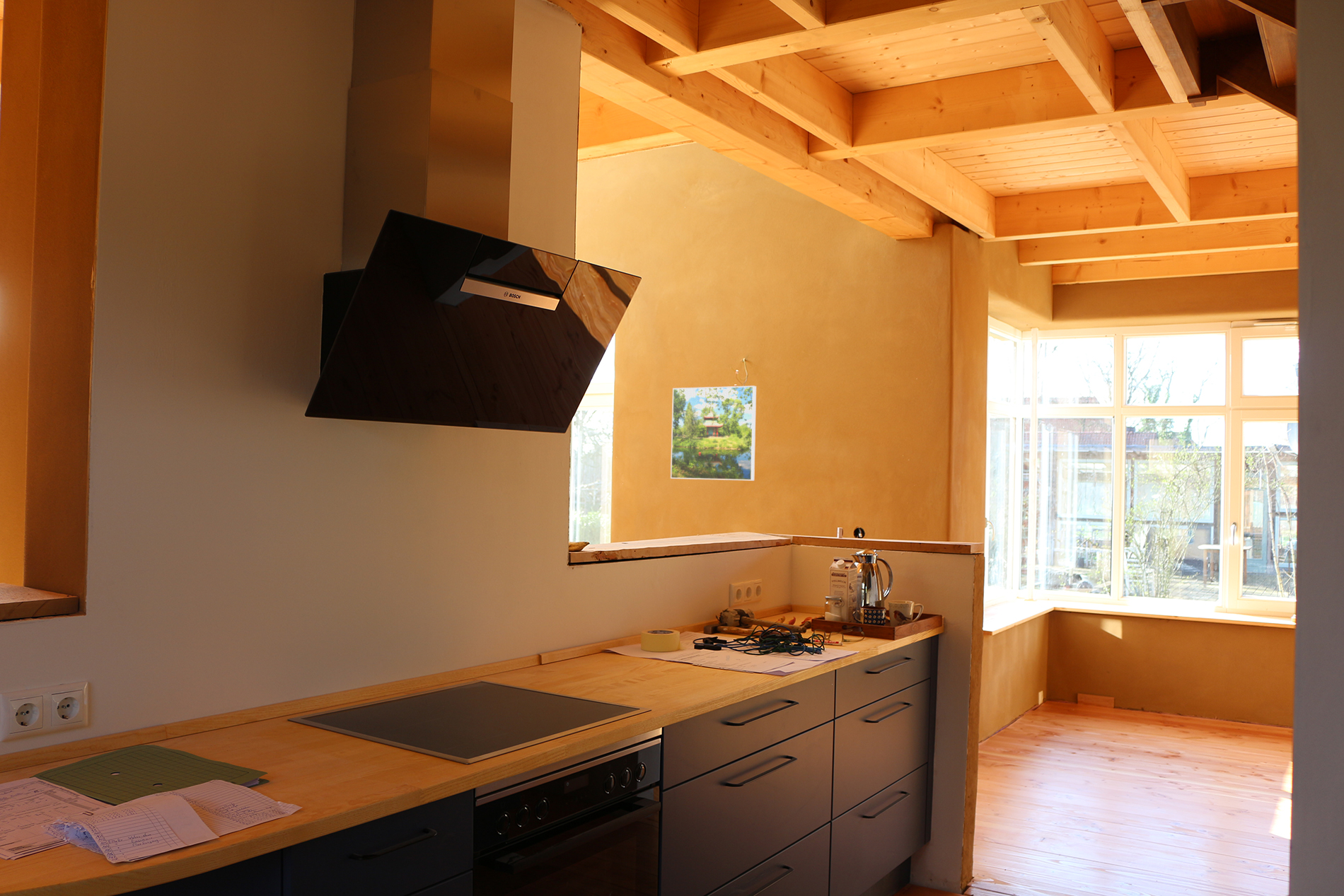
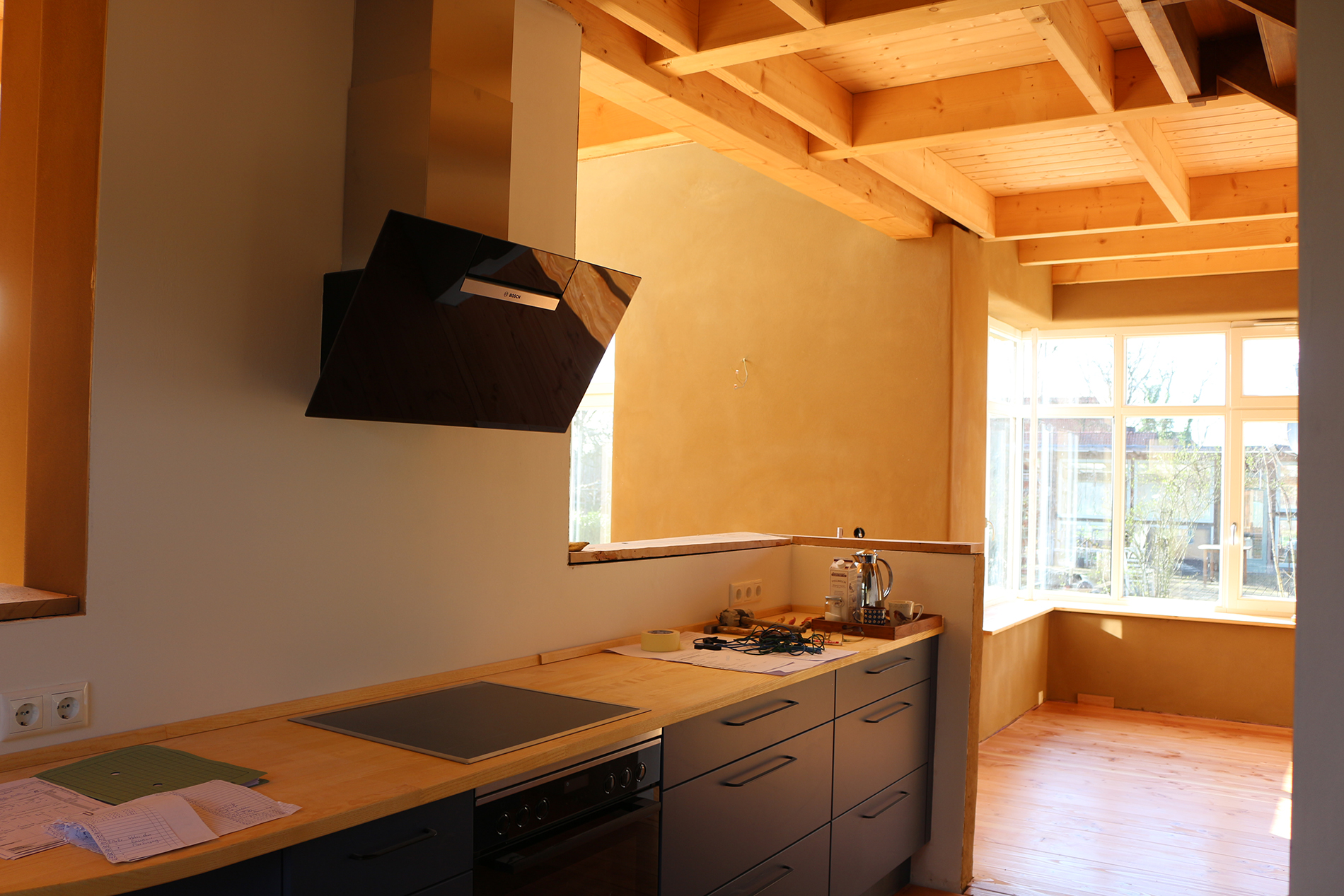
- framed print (712, 433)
